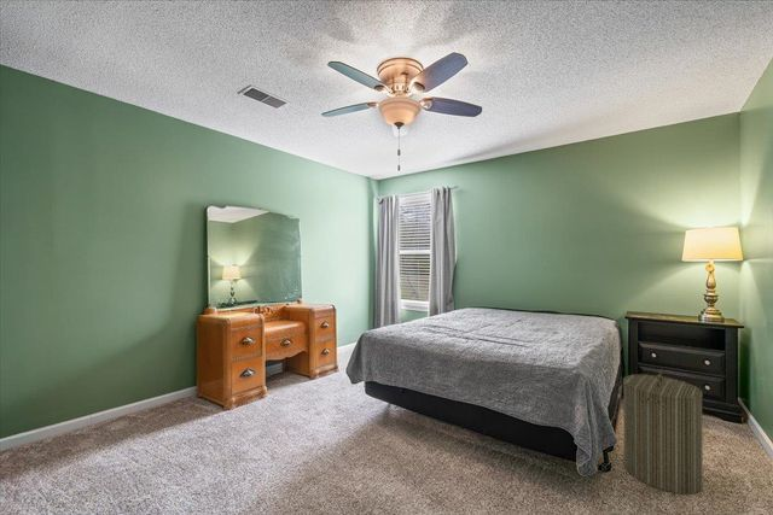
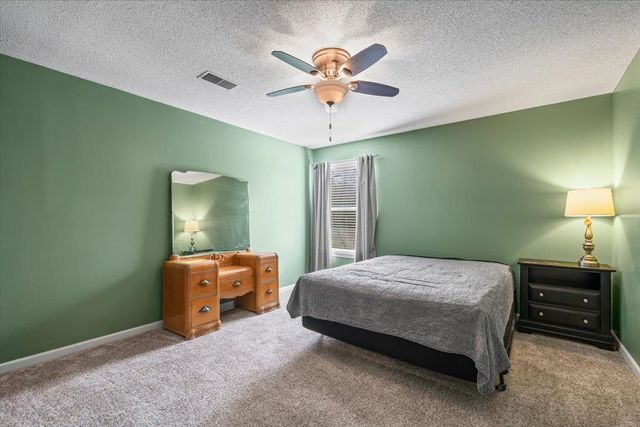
- laundry hamper (661, 422)
